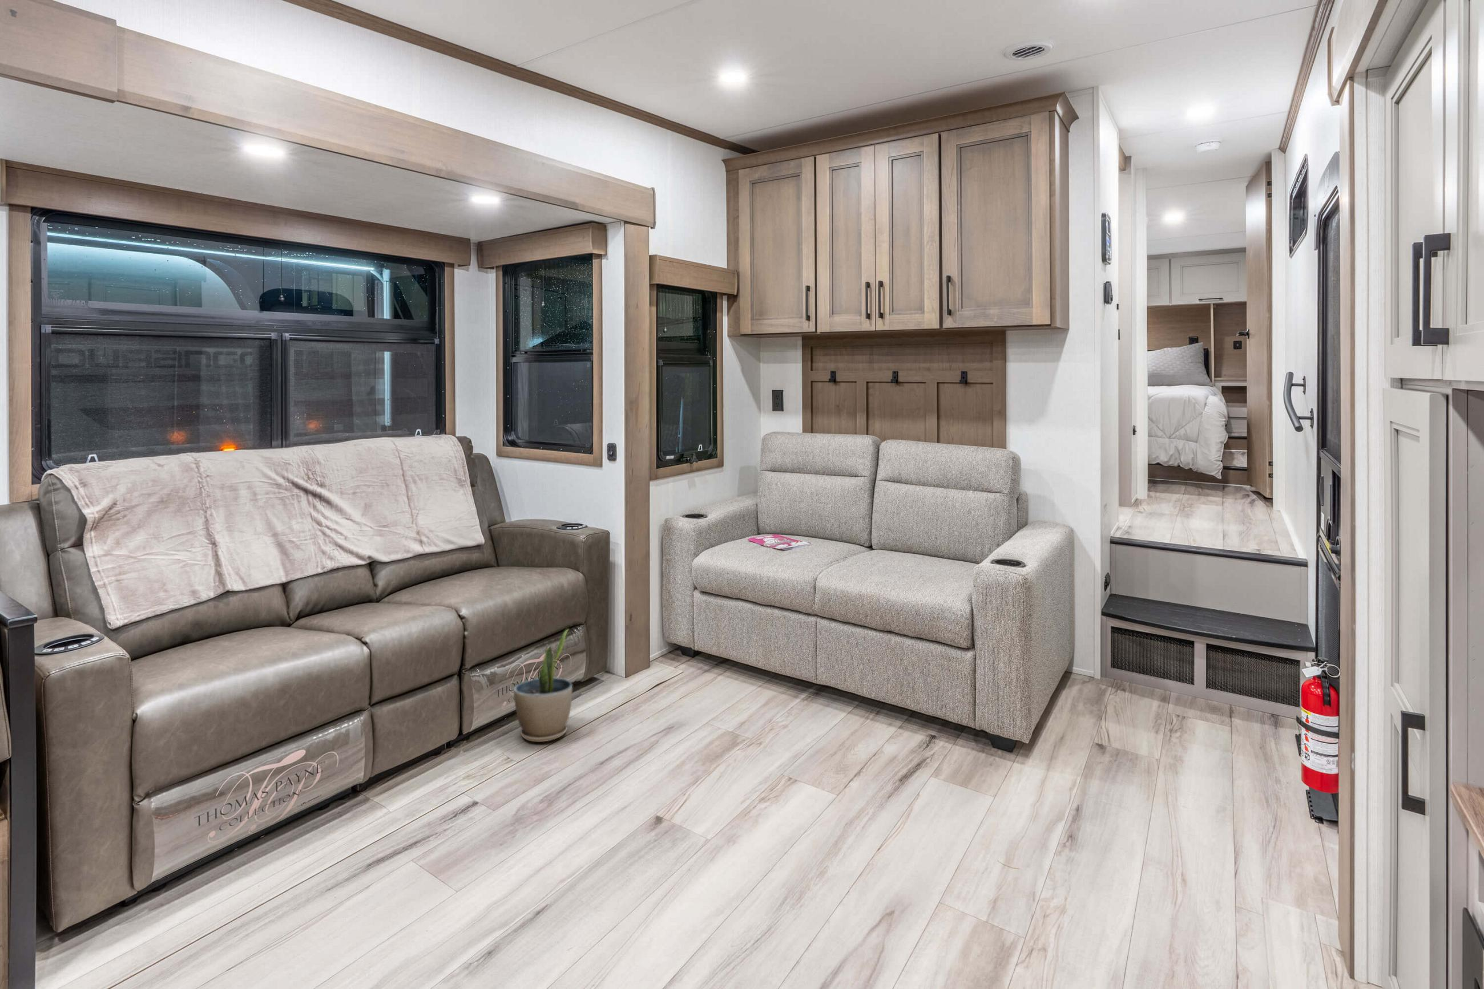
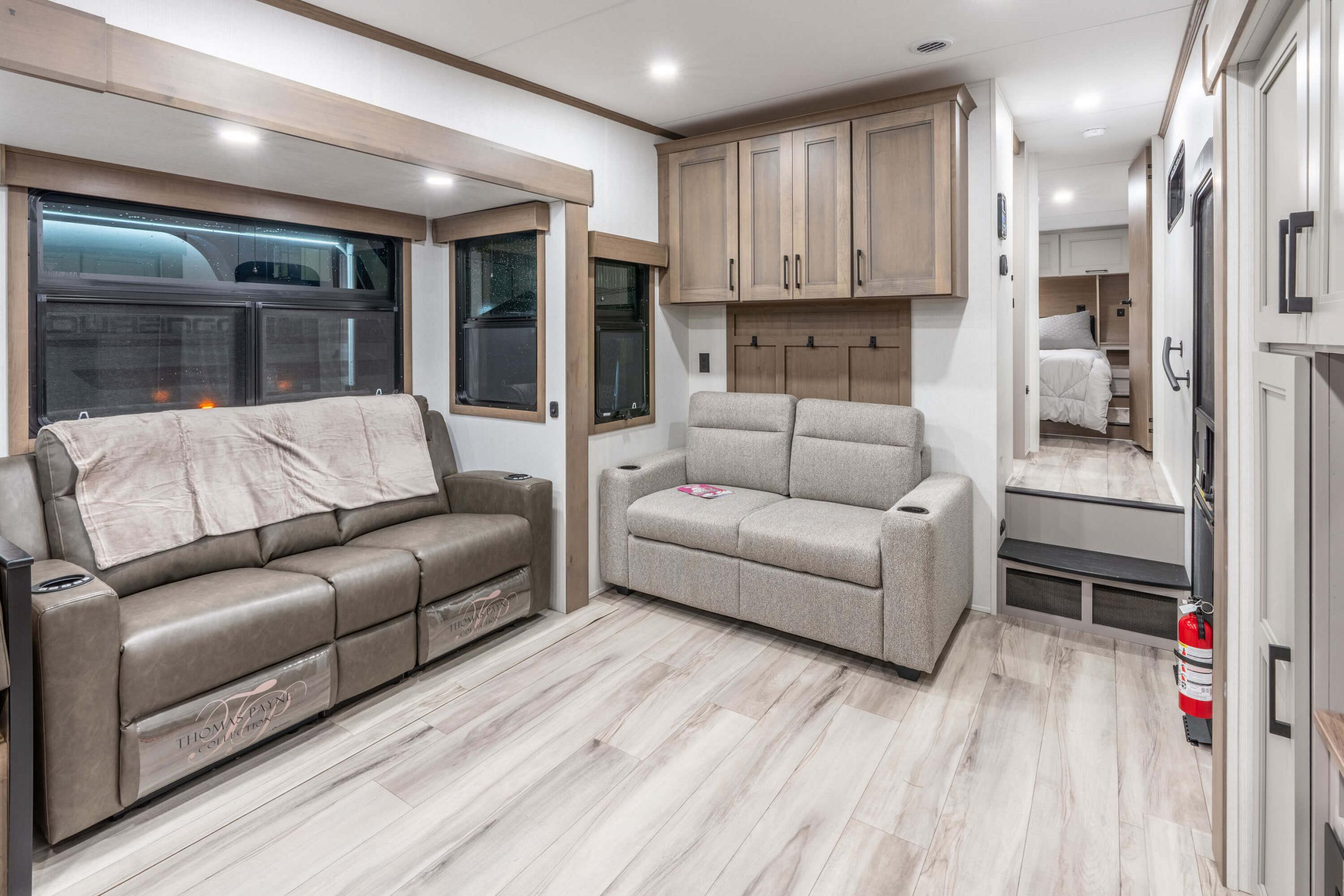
- potted plant (543, 683)
